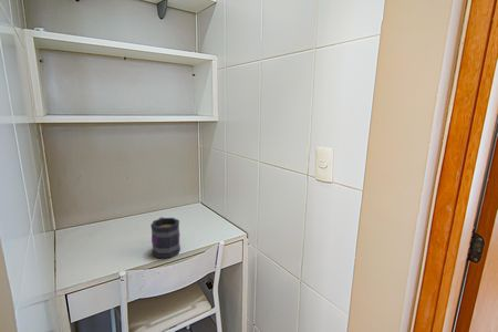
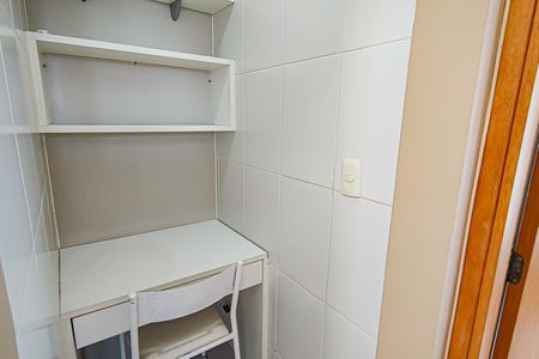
- mug (164, 235)
